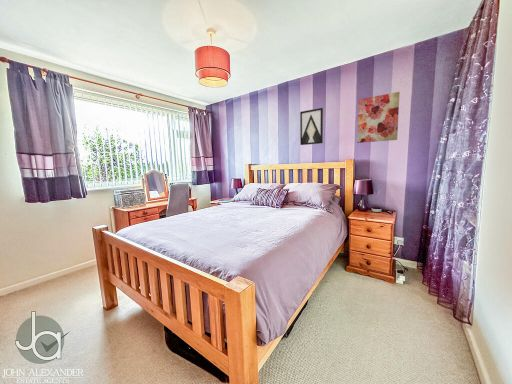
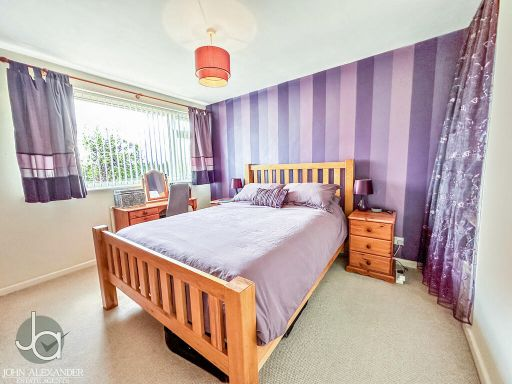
- wall art (311, 127)
- wall art (377, 119)
